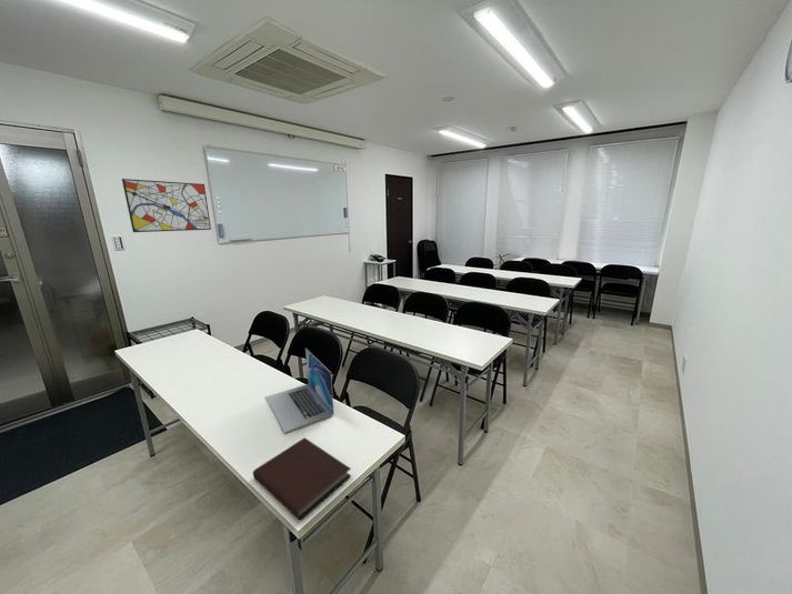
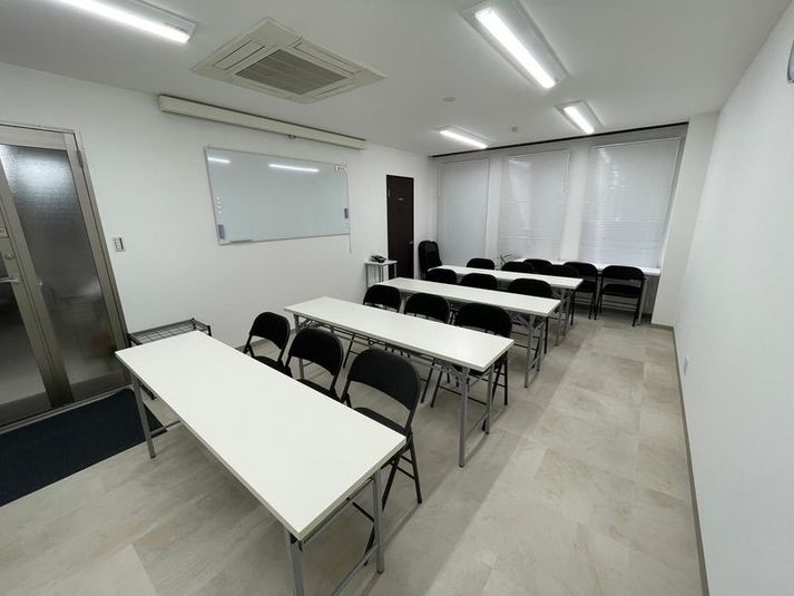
- laptop (295, 387)
- notebook (302, 473)
- wall art (170, 207)
